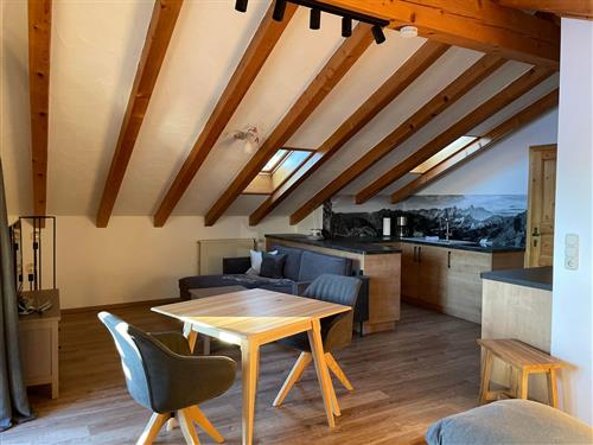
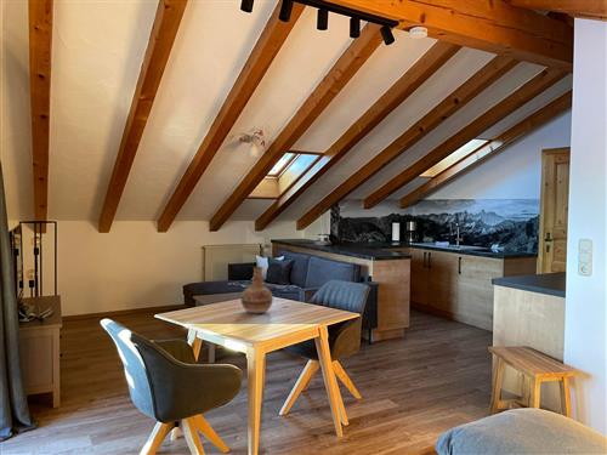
+ vase (256, 289)
